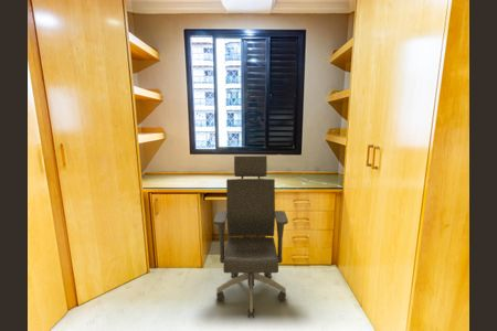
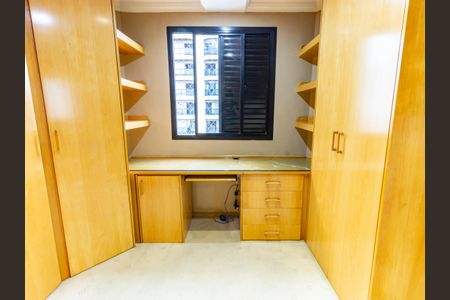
- office chair (251, 227)
